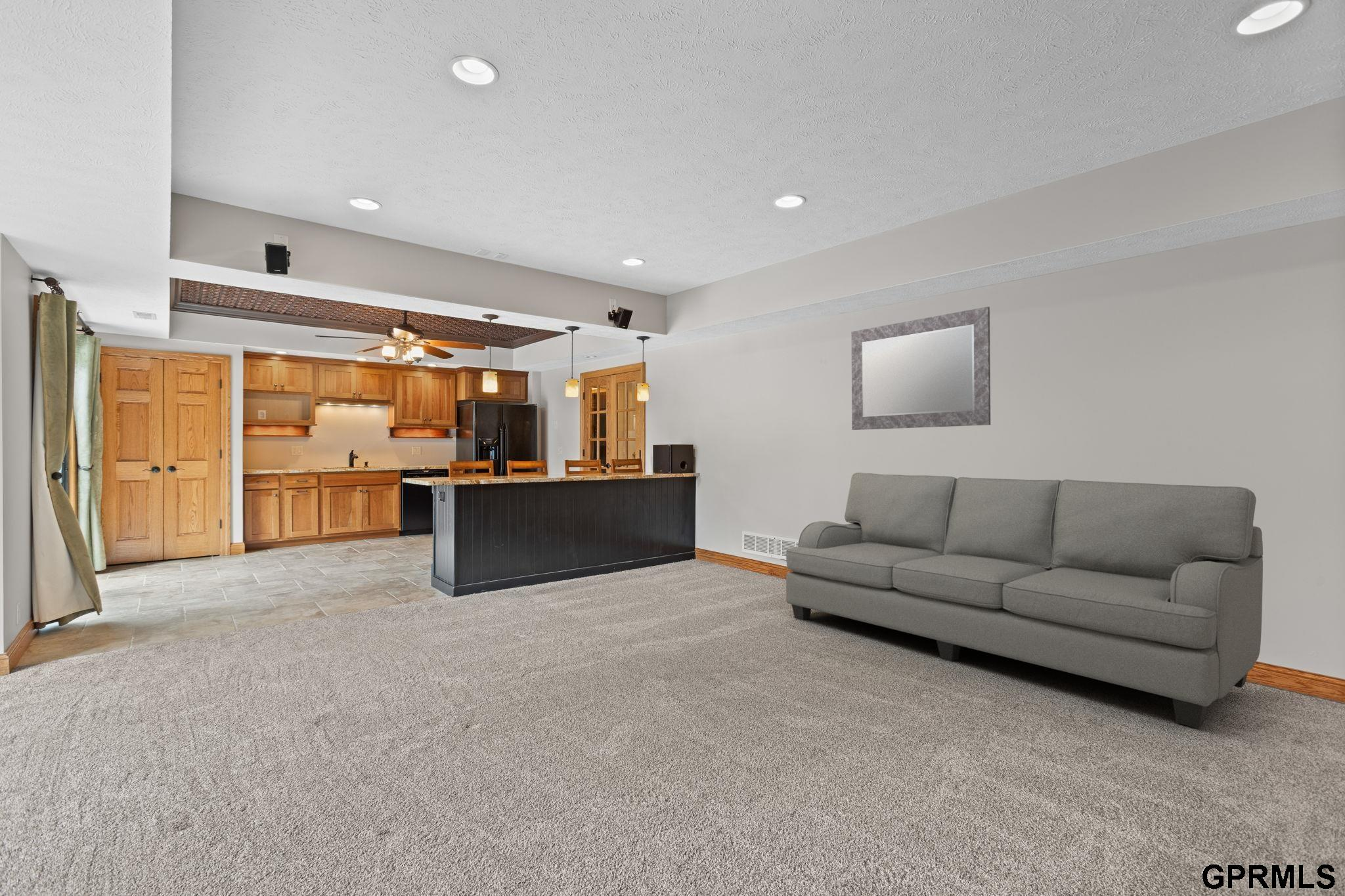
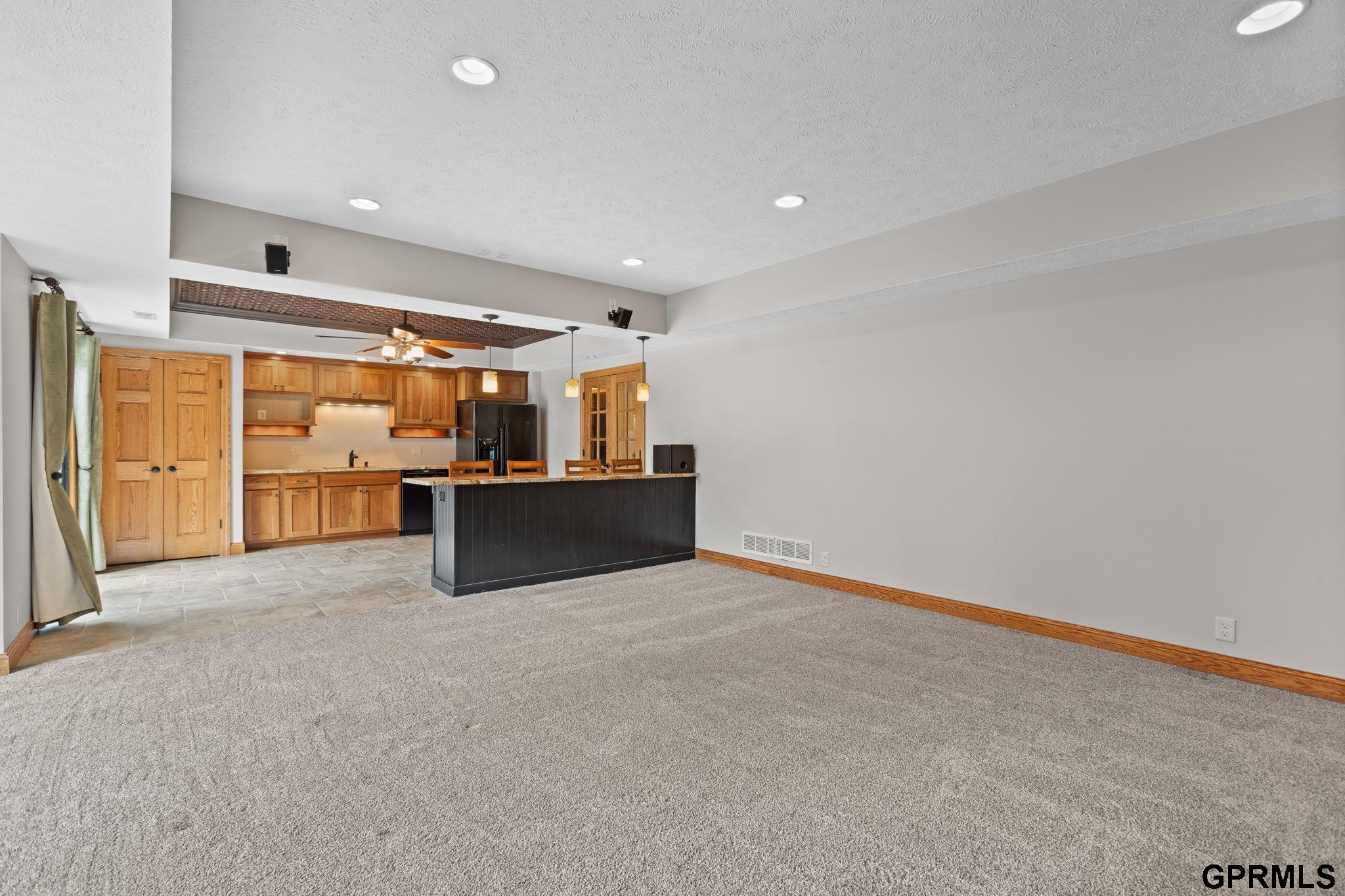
- mirror (914, 373)
- sofa (984, 561)
